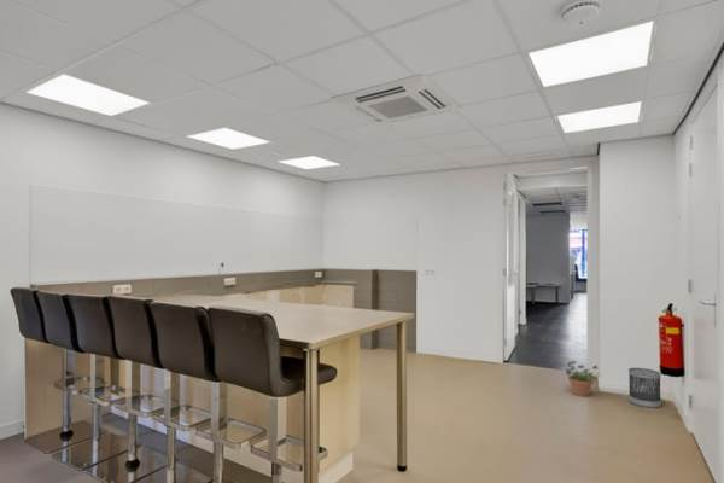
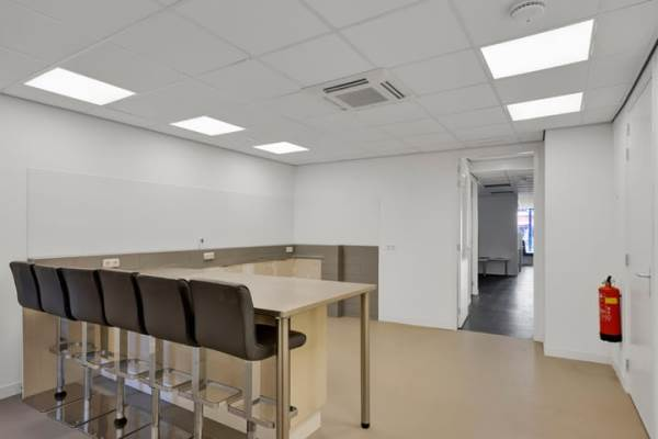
- wastebasket (644, 386)
- potted plant (583, 378)
